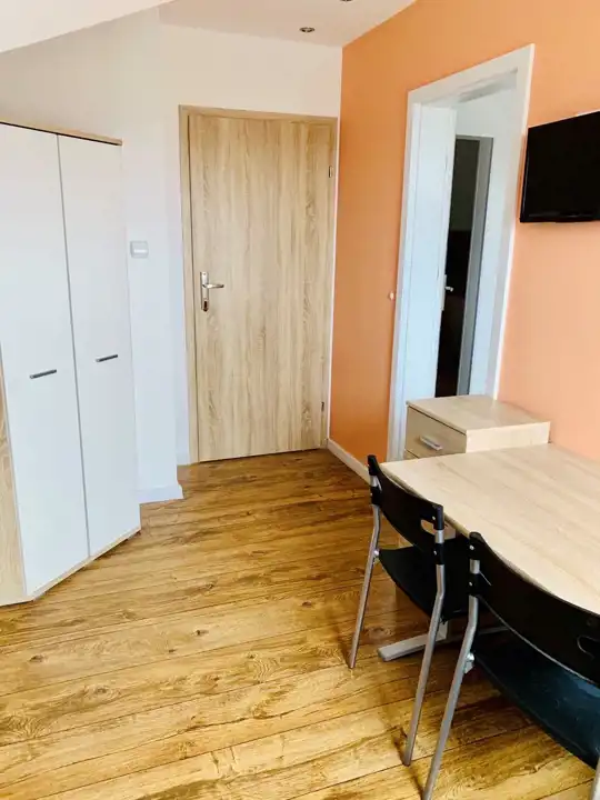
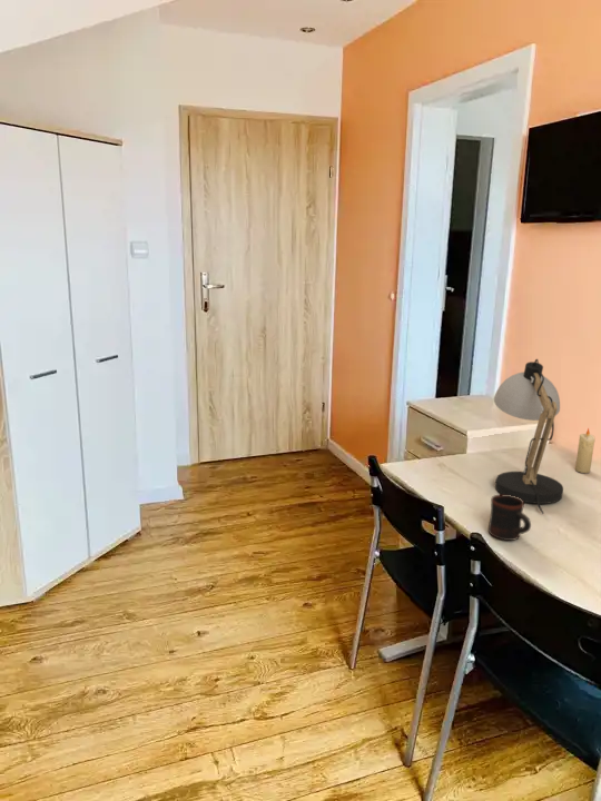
+ candle (585, 449)
+ mug (511, 520)
+ desk lamp (536, 426)
